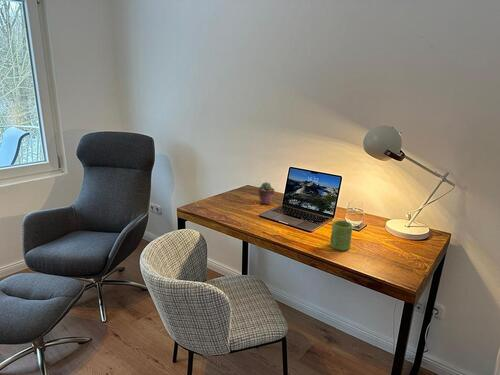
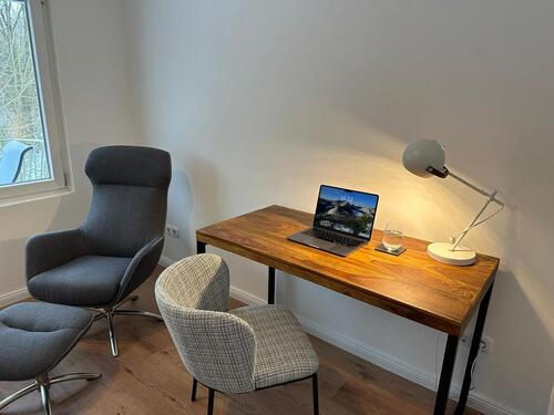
- potted succulent (266, 192)
- mug (338, 236)
